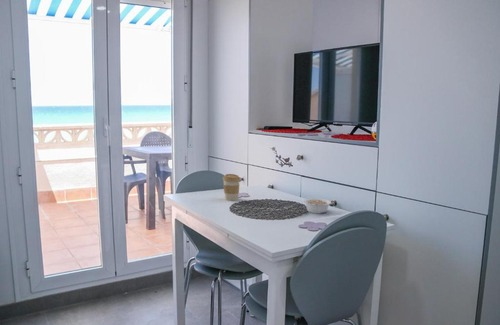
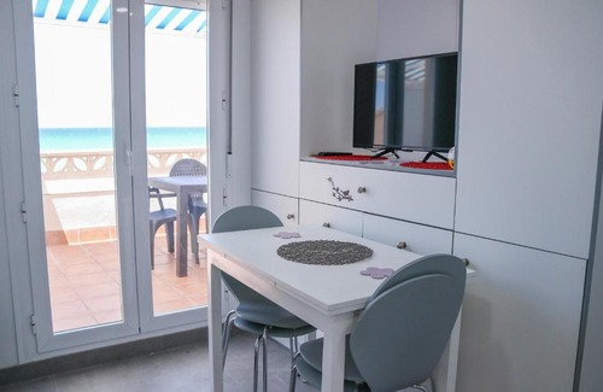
- legume (317, 205)
- coffee cup (231, 187)
